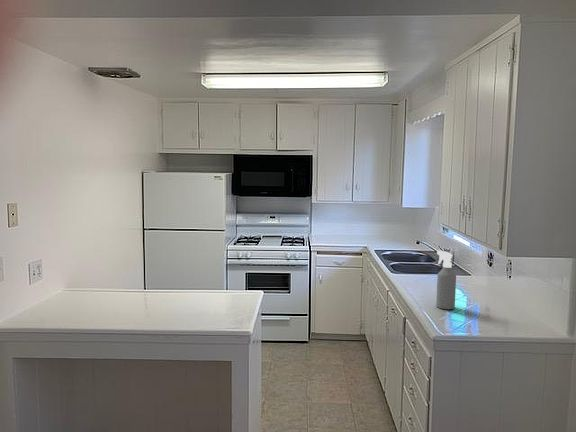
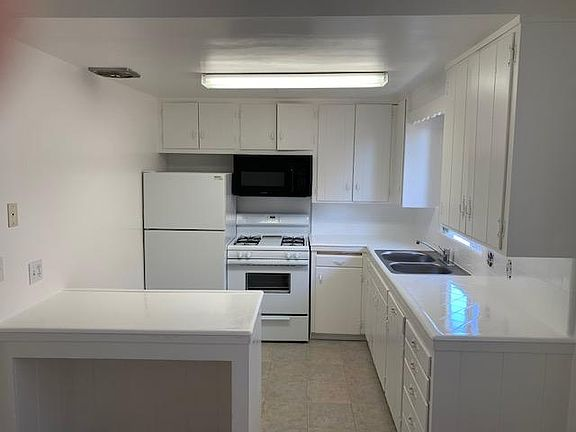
- spray bottle (444, 279)
